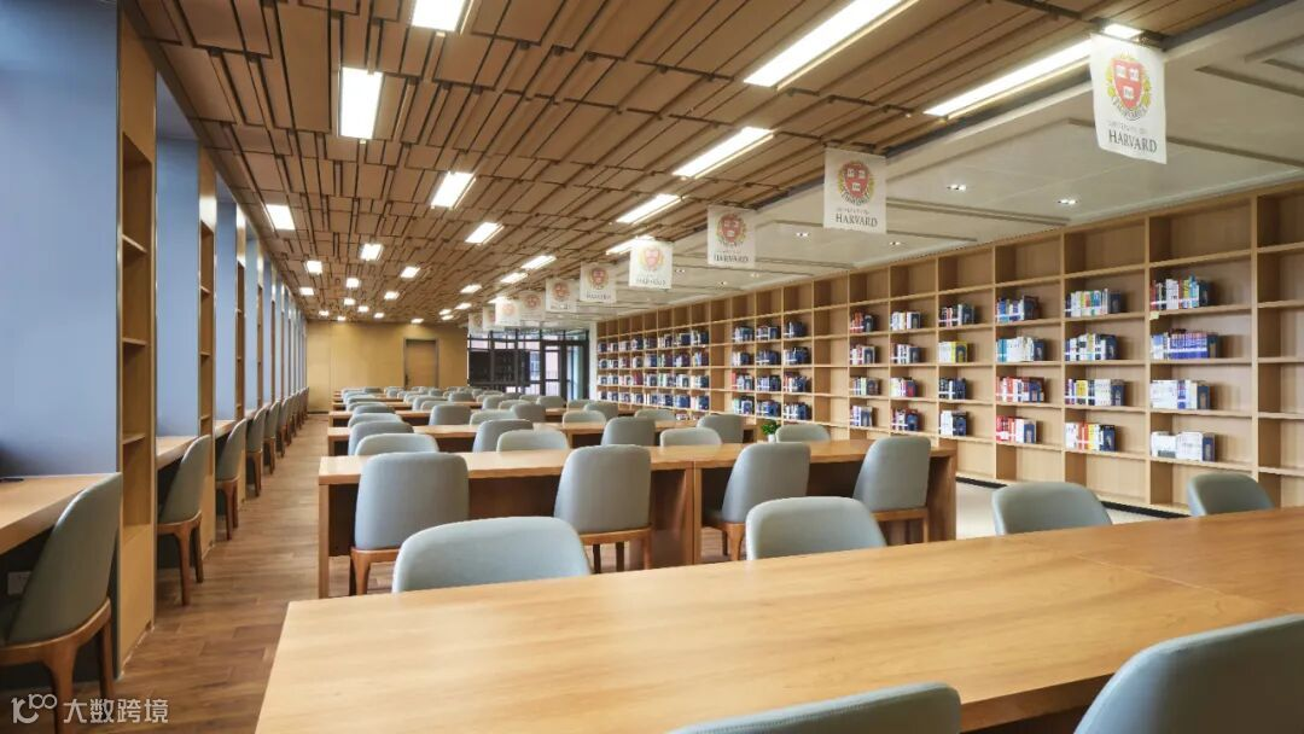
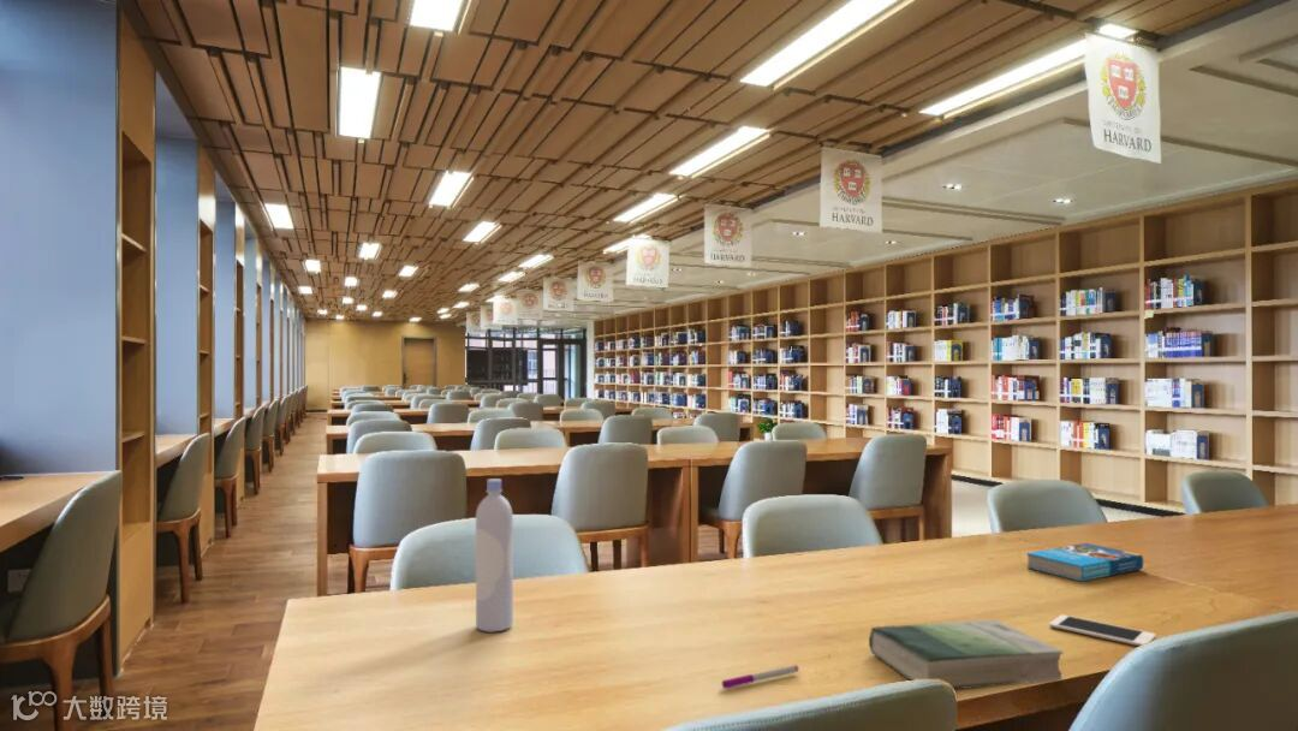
+ bottle (494, 552)
+ cell phone (1101, 630)
+ book (1084, 560)
+ pen (761, 676)
+ book (961, 647)
